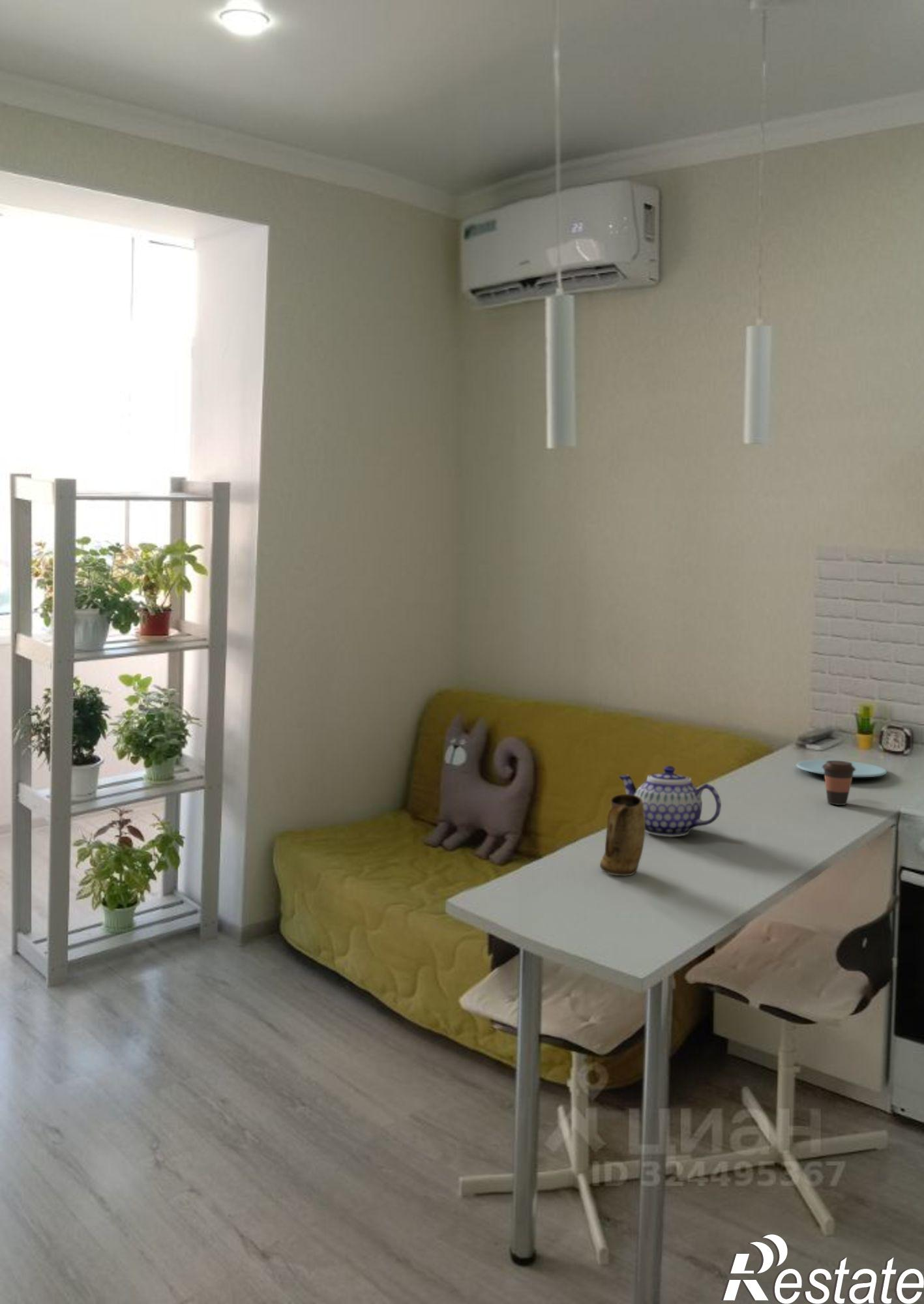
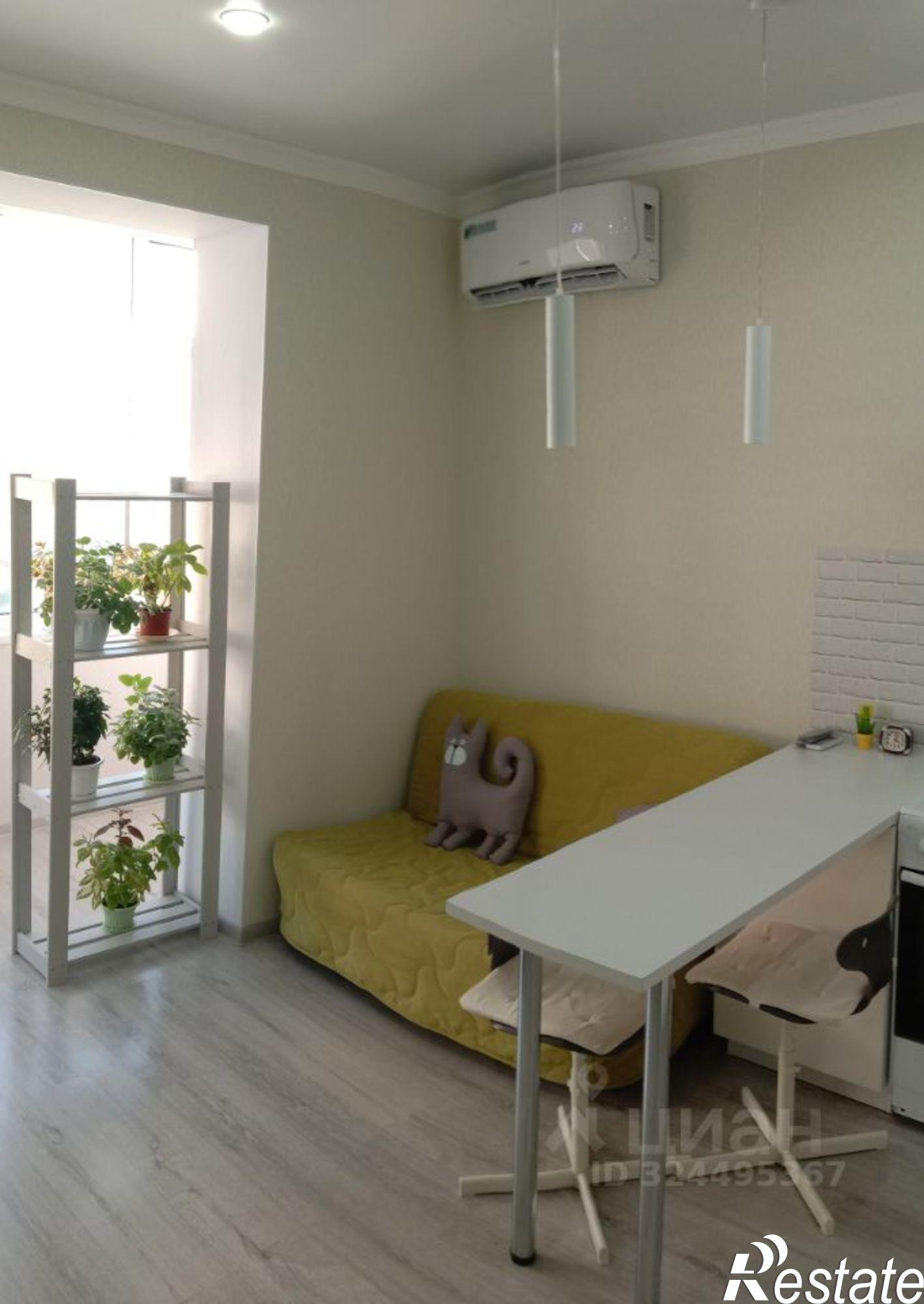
- teapot (668, 799)
- mug (617, 835)
- coffee cup (838, 782)
- paper plate (843, 761)
